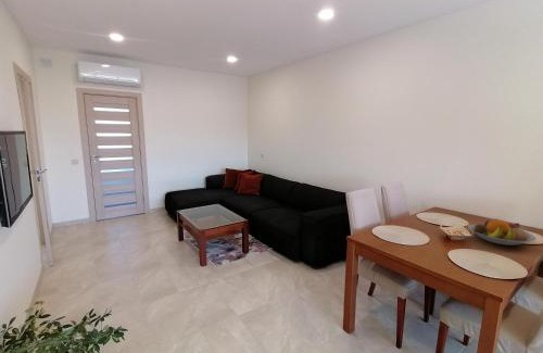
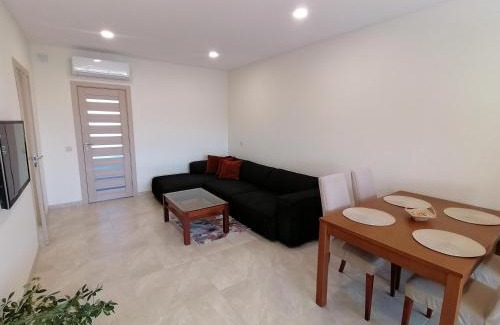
- fruit bowl (500, 229)
